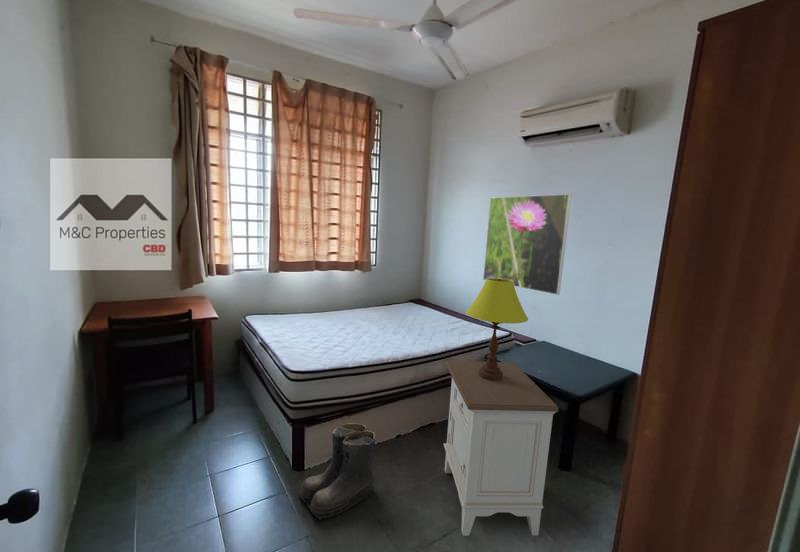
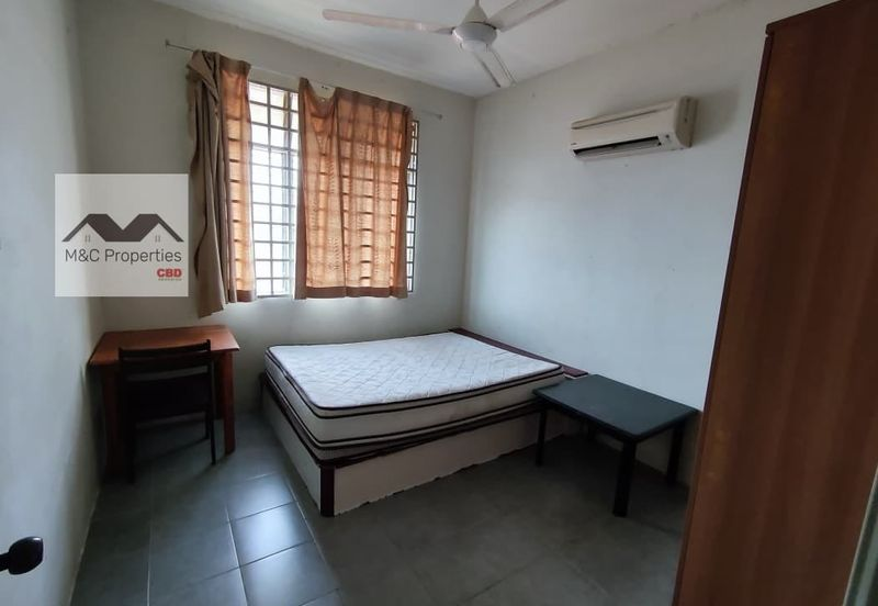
- nightstand (488, 441)
- boots (338, 465)
- table lamp (495, 328)
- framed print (522, 242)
